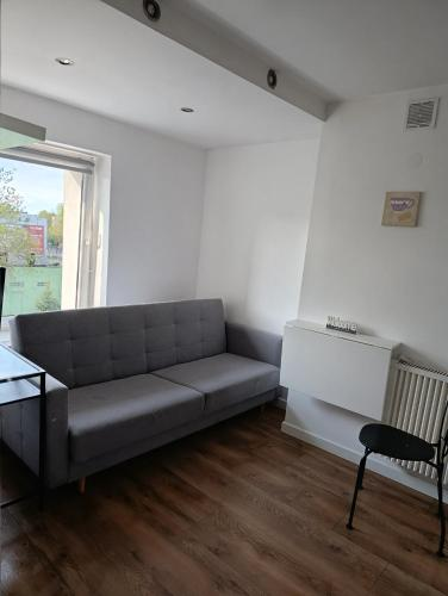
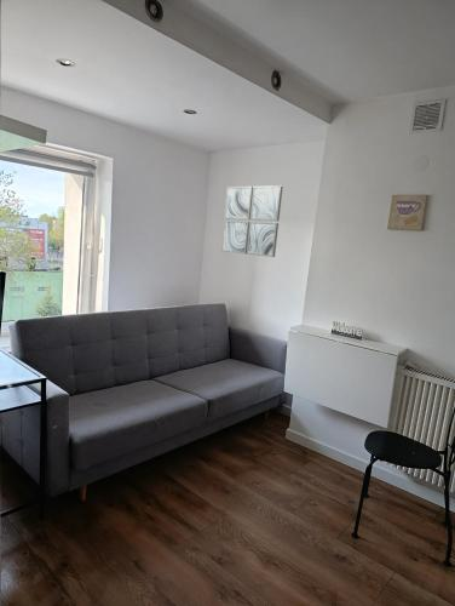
+ wall art (249, 222)
